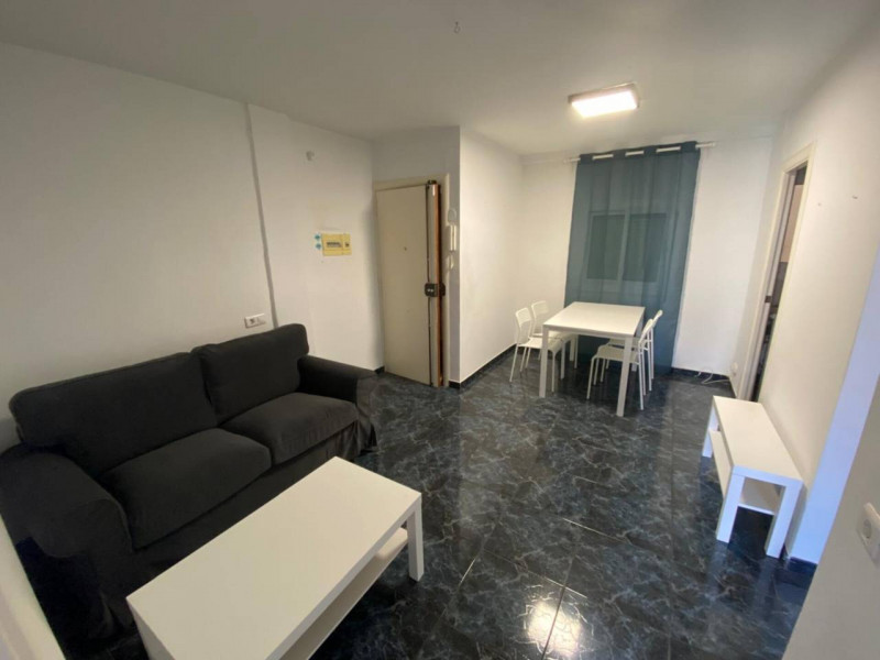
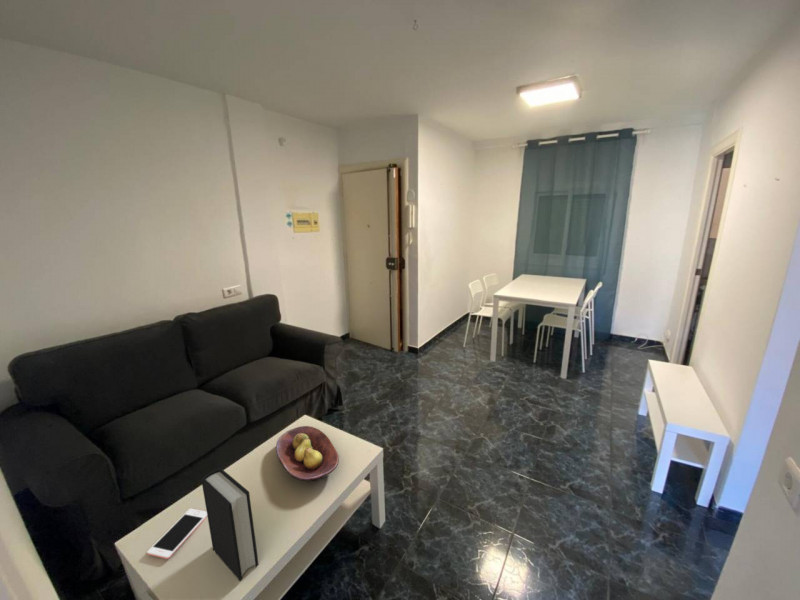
+ fruit bowl (306, 450)
+ cell phone (180, 531)
+ book (229, 521)
